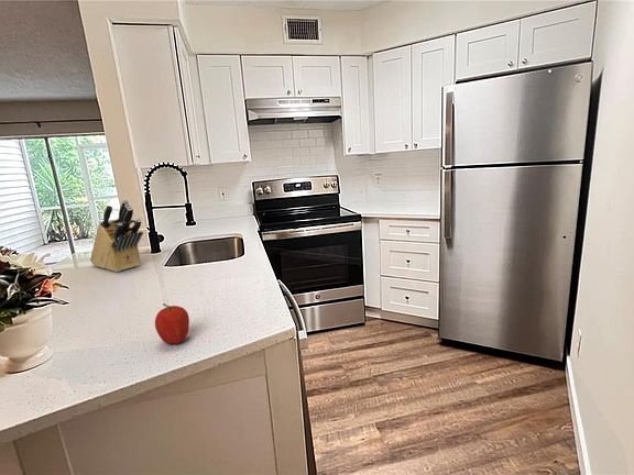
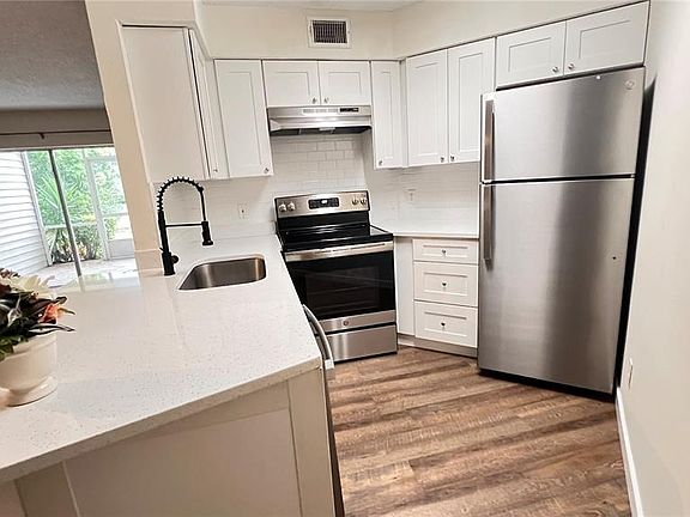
- knife block (113, 234)
- fruit (172, 322)
